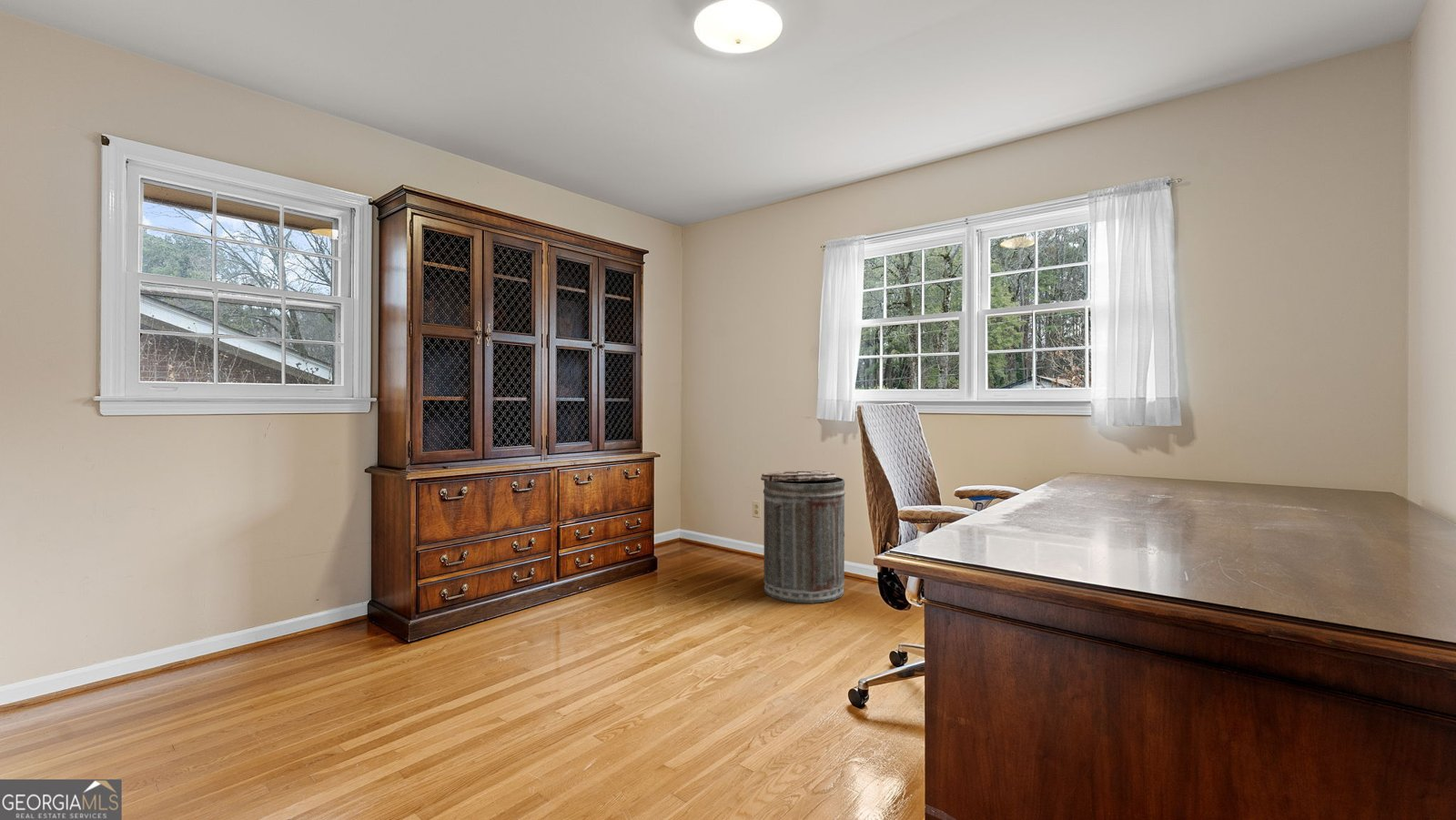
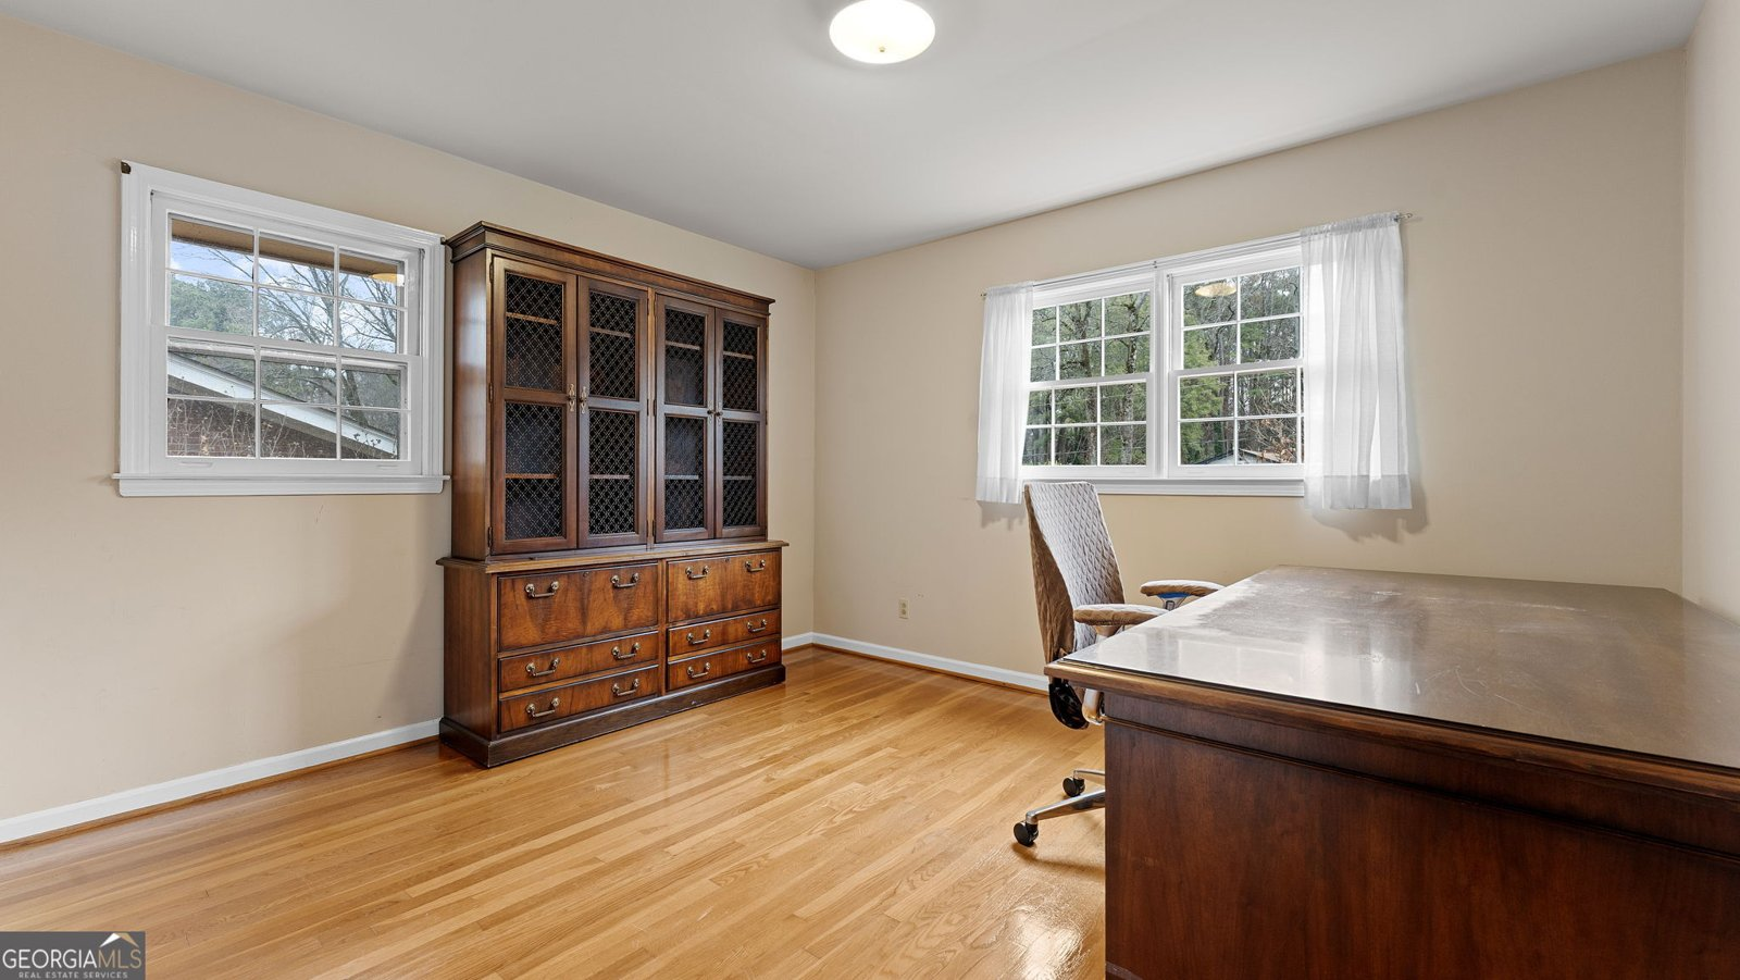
- trash can lid (802, 530)
